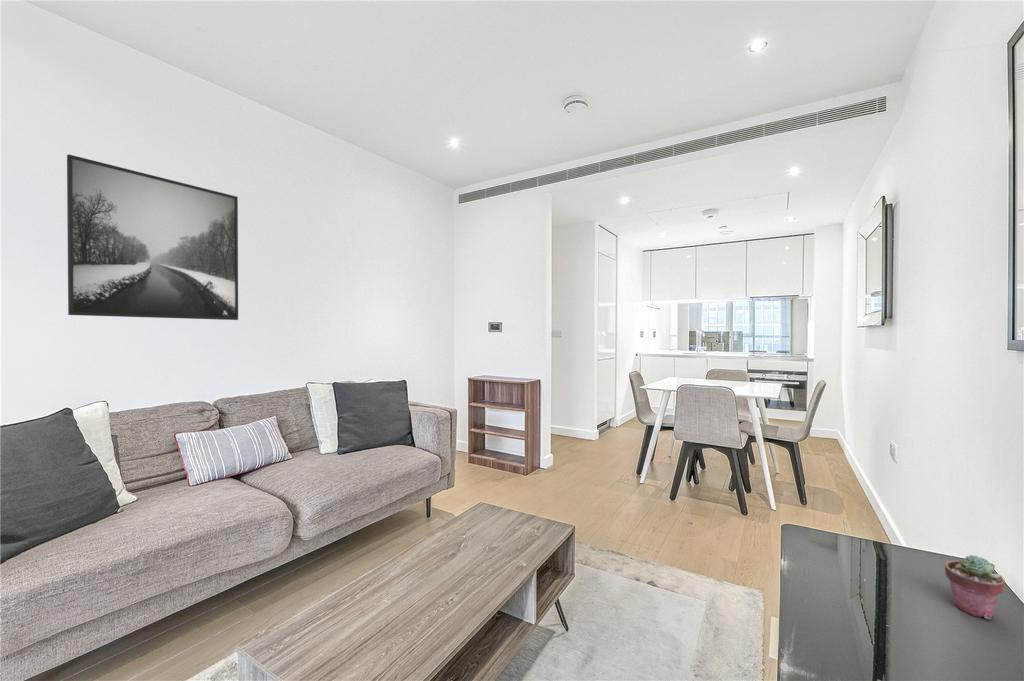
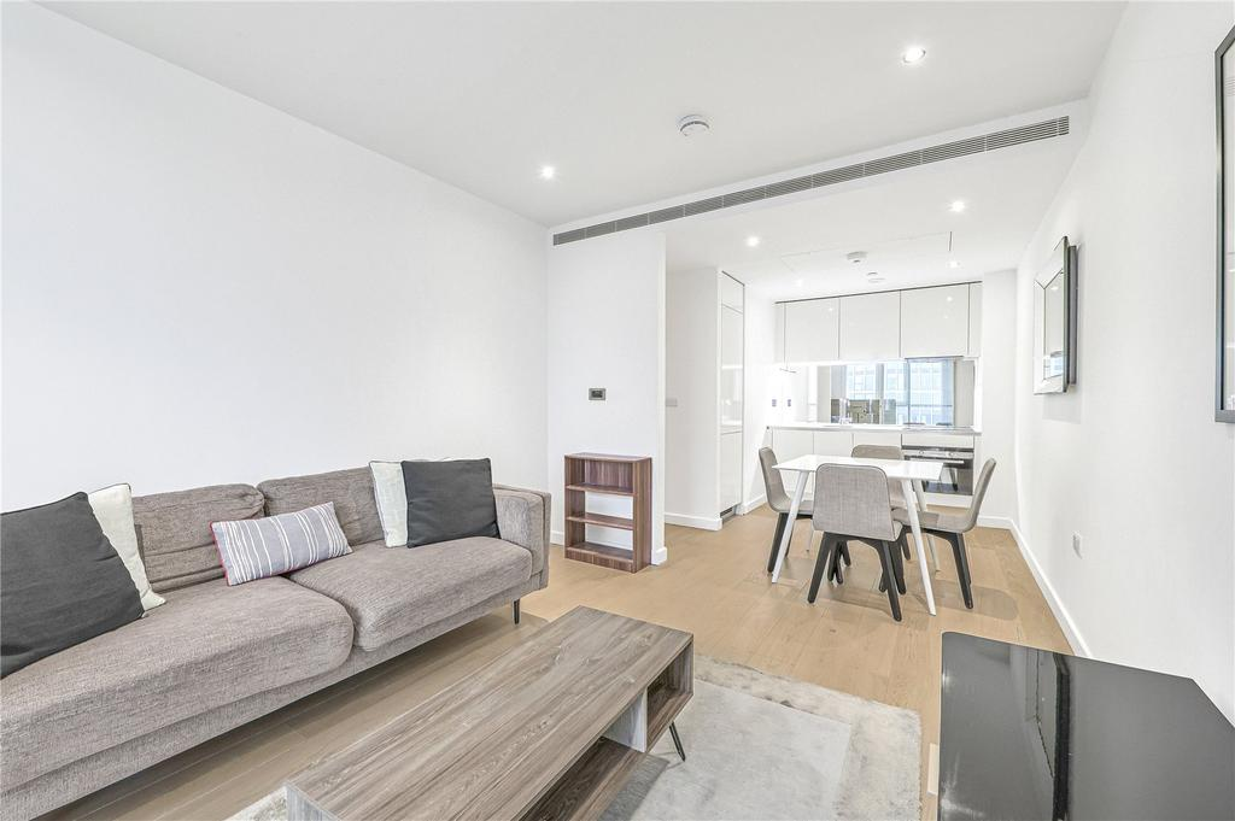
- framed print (163, 248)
- potted succulent (973, 582)
